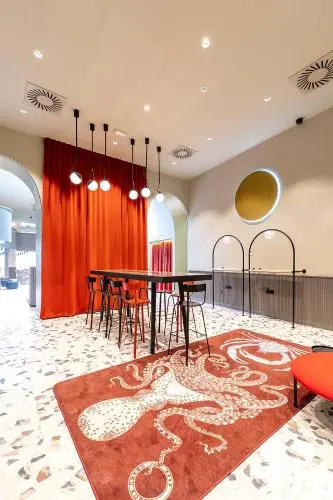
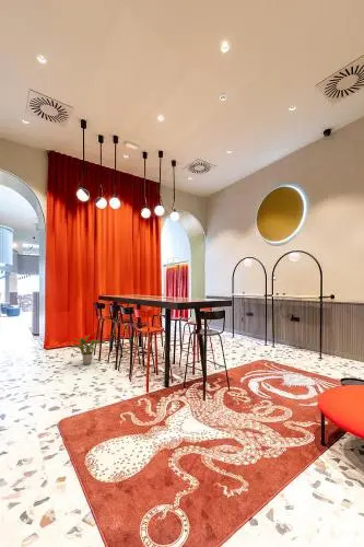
+ potted plant (84, 350)
